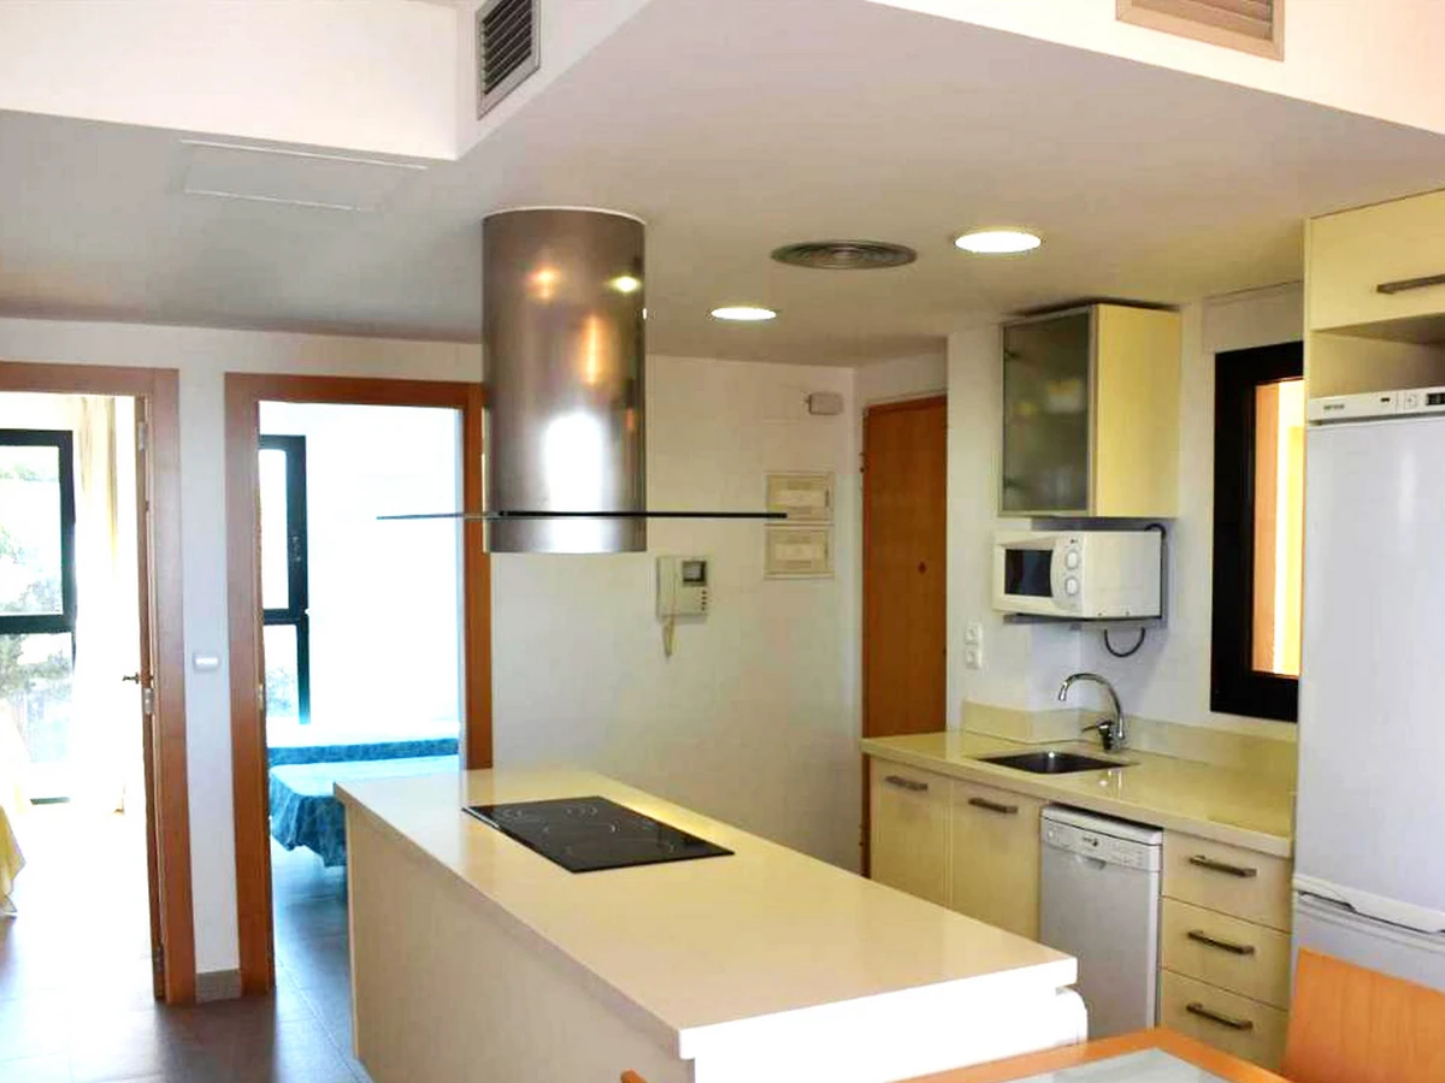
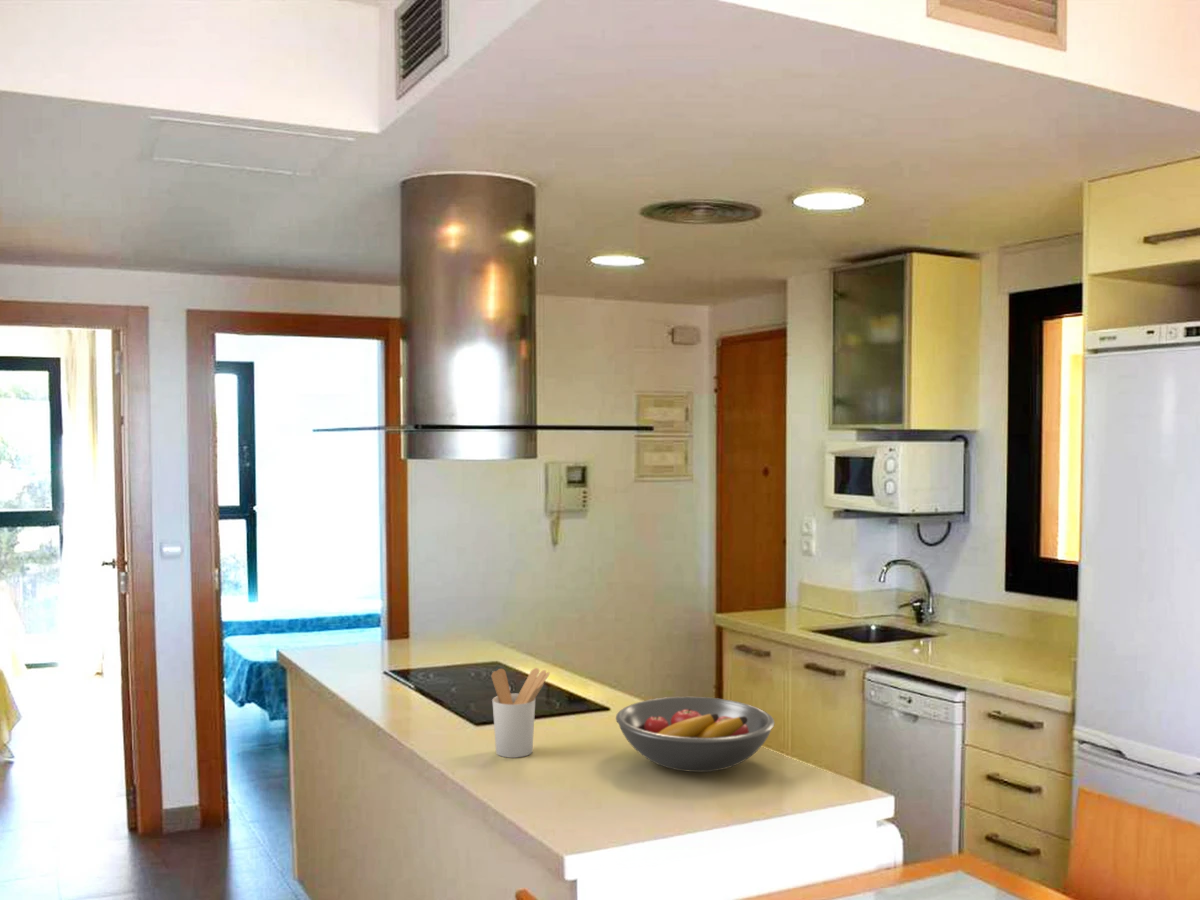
+ utensil holder (522, 710)
+ fruit bowl (694, 733)
